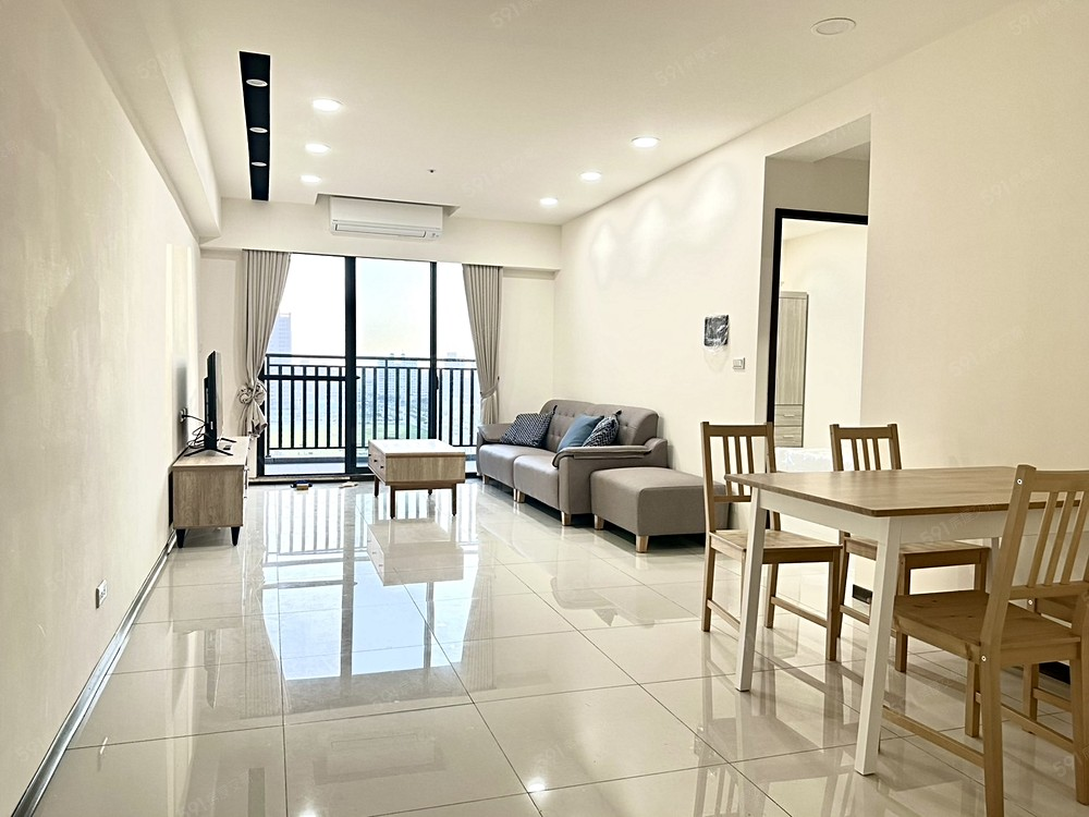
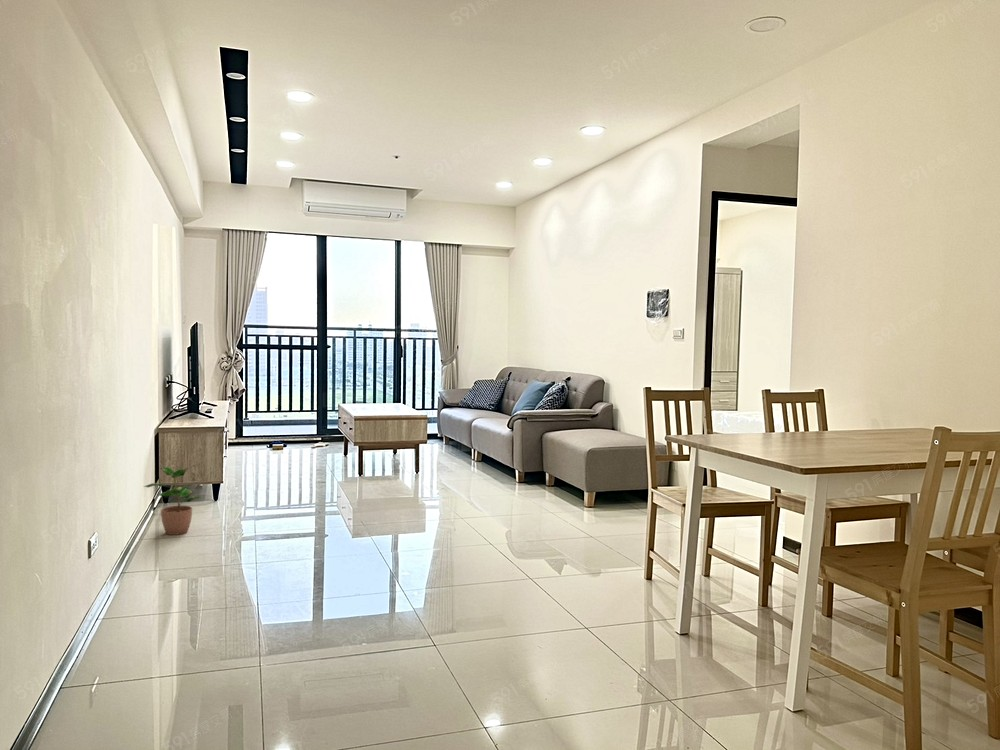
+ potted plant (177, 499)
